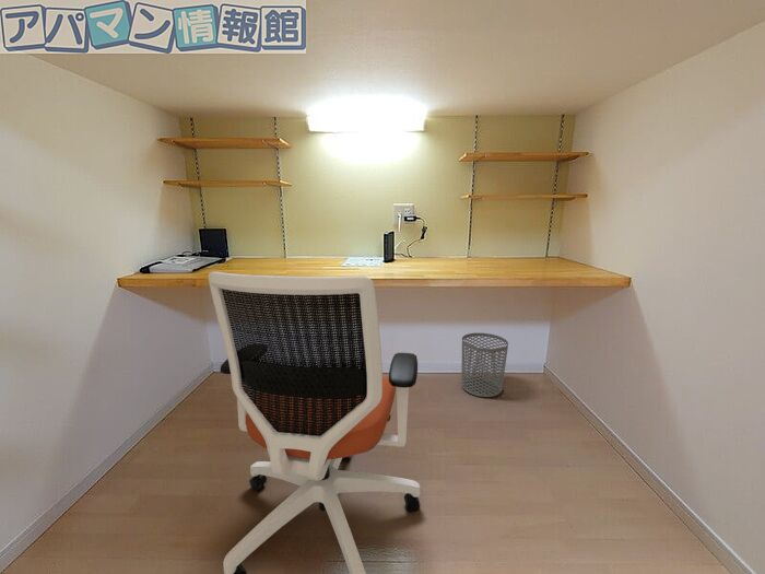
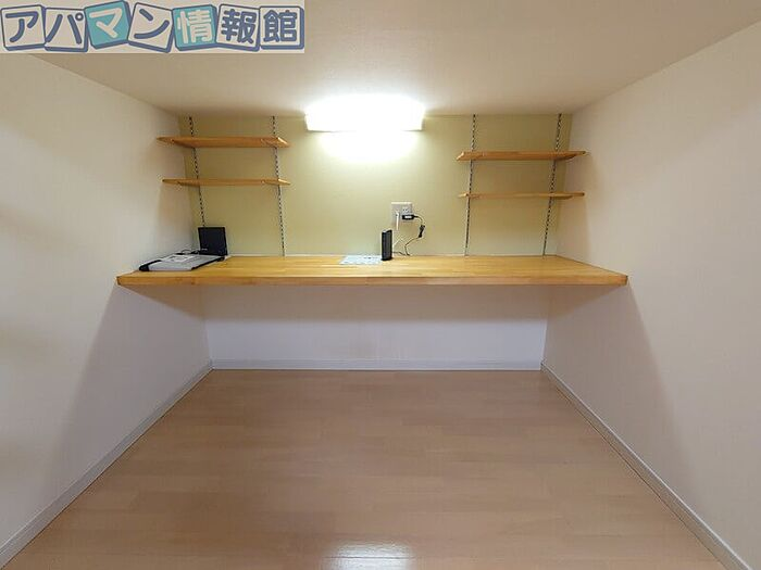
- office chair (323, 395)
- waste bin (482, 364)
